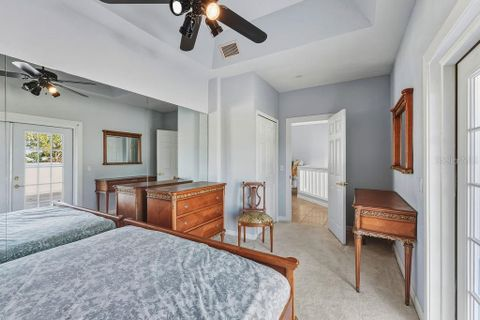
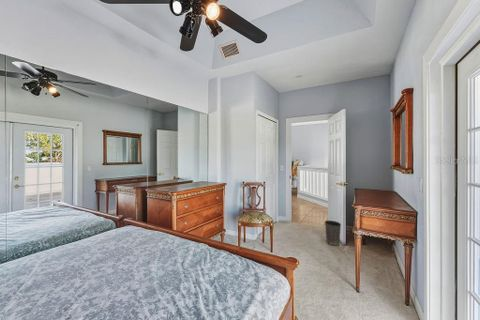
+ waste basket (332, 233)
